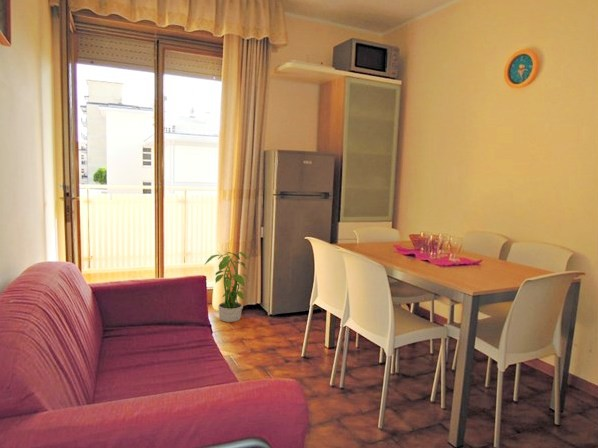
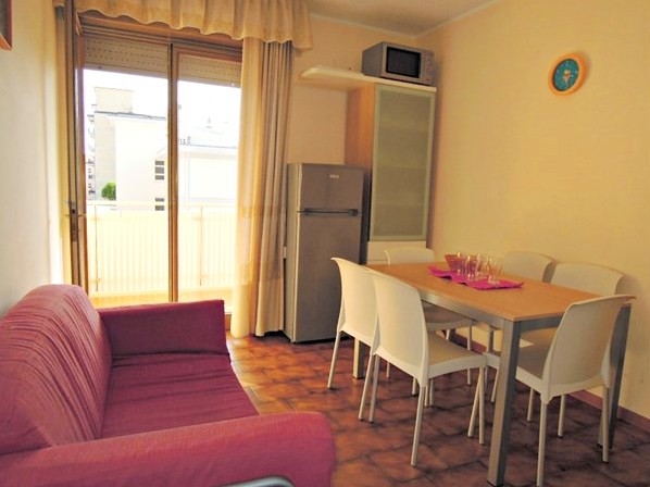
- potted plant (226, 286)
